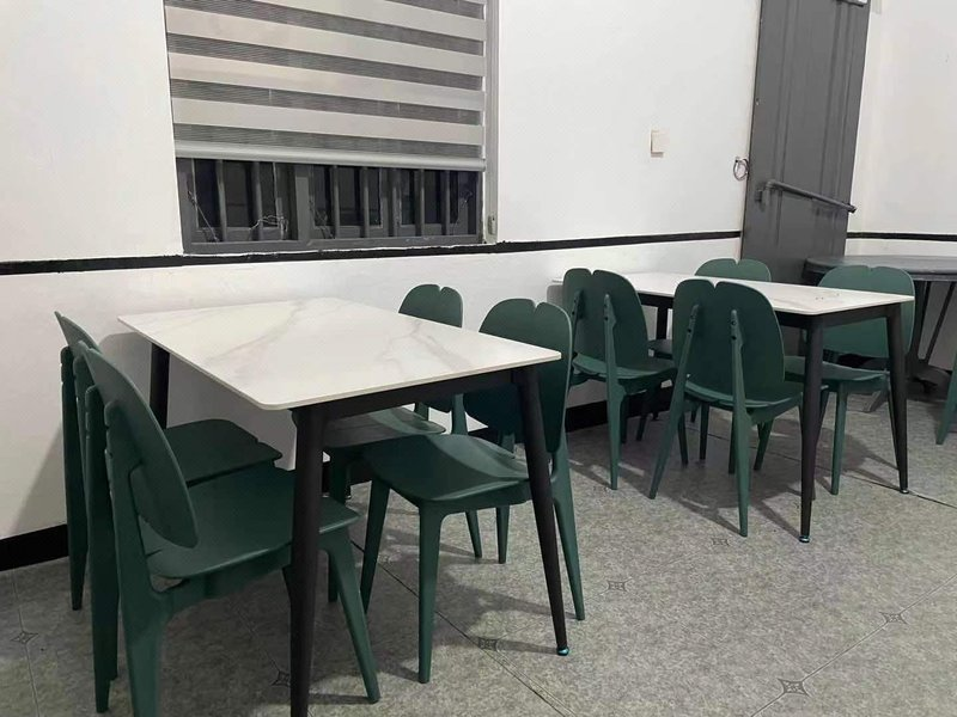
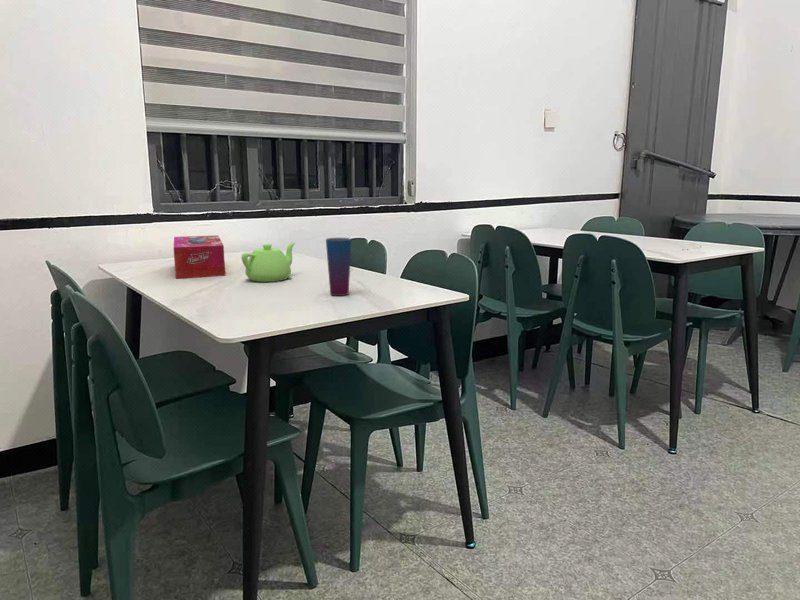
+ tissue box (198, 255)
+ teapot (269, 261)
+ cup (339, 266)
